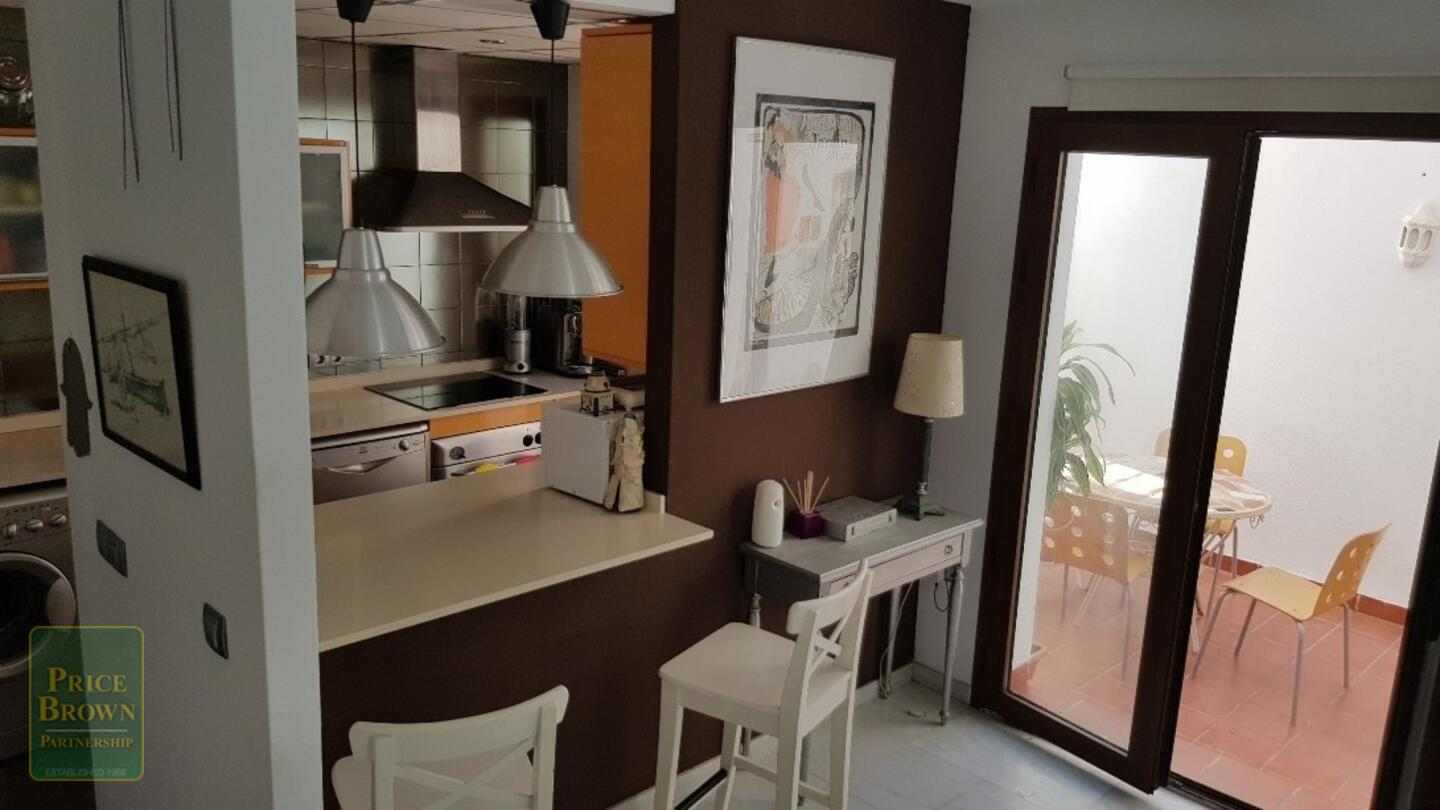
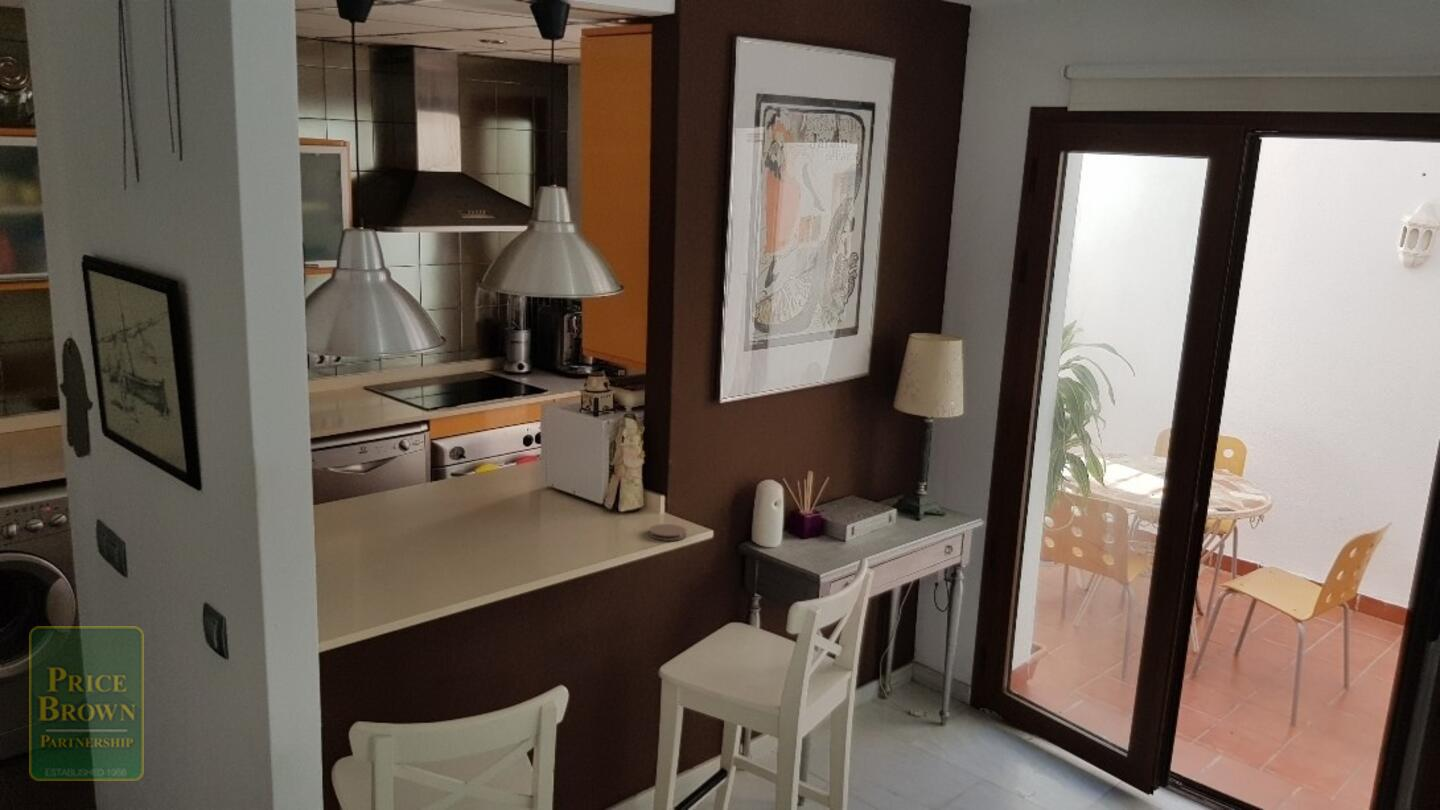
+ coaster (667, 532)
